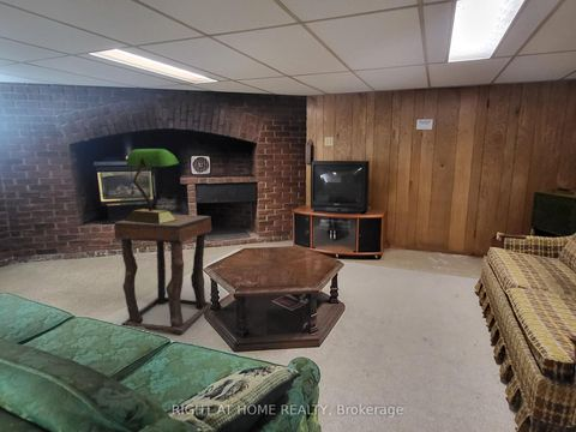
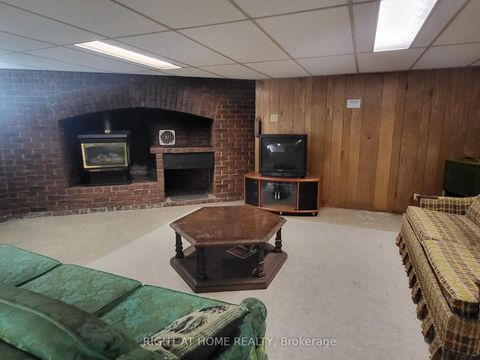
- side table (164, 268)
- table lamp (142, 187)
